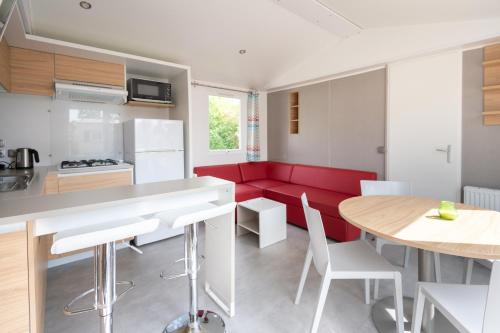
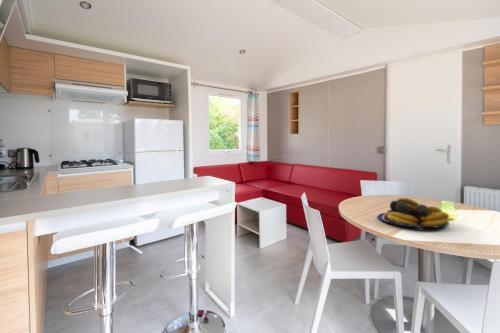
+ fruit bowl (410, 209)
